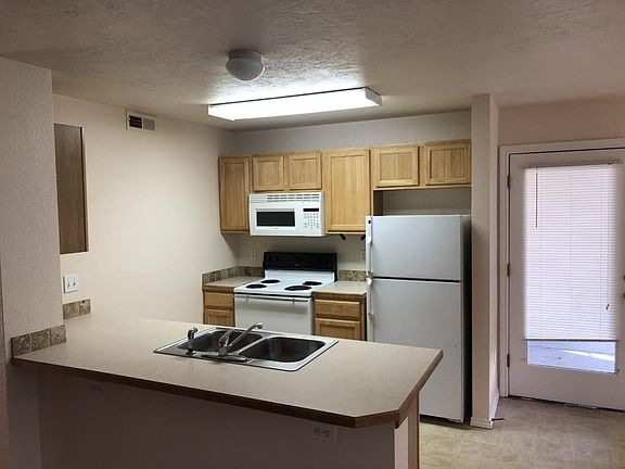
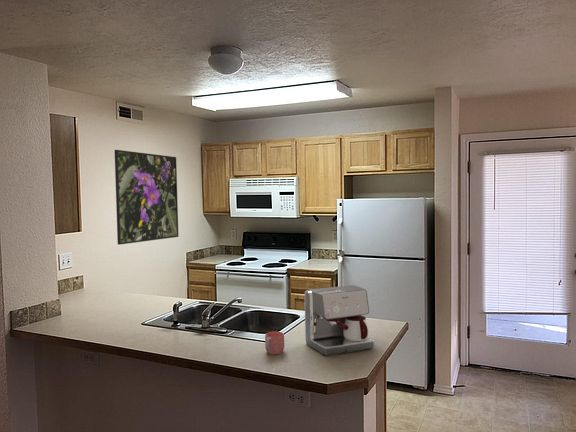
+ mug (273, 344)
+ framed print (149, 197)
+ coffee maker (339, 317)
